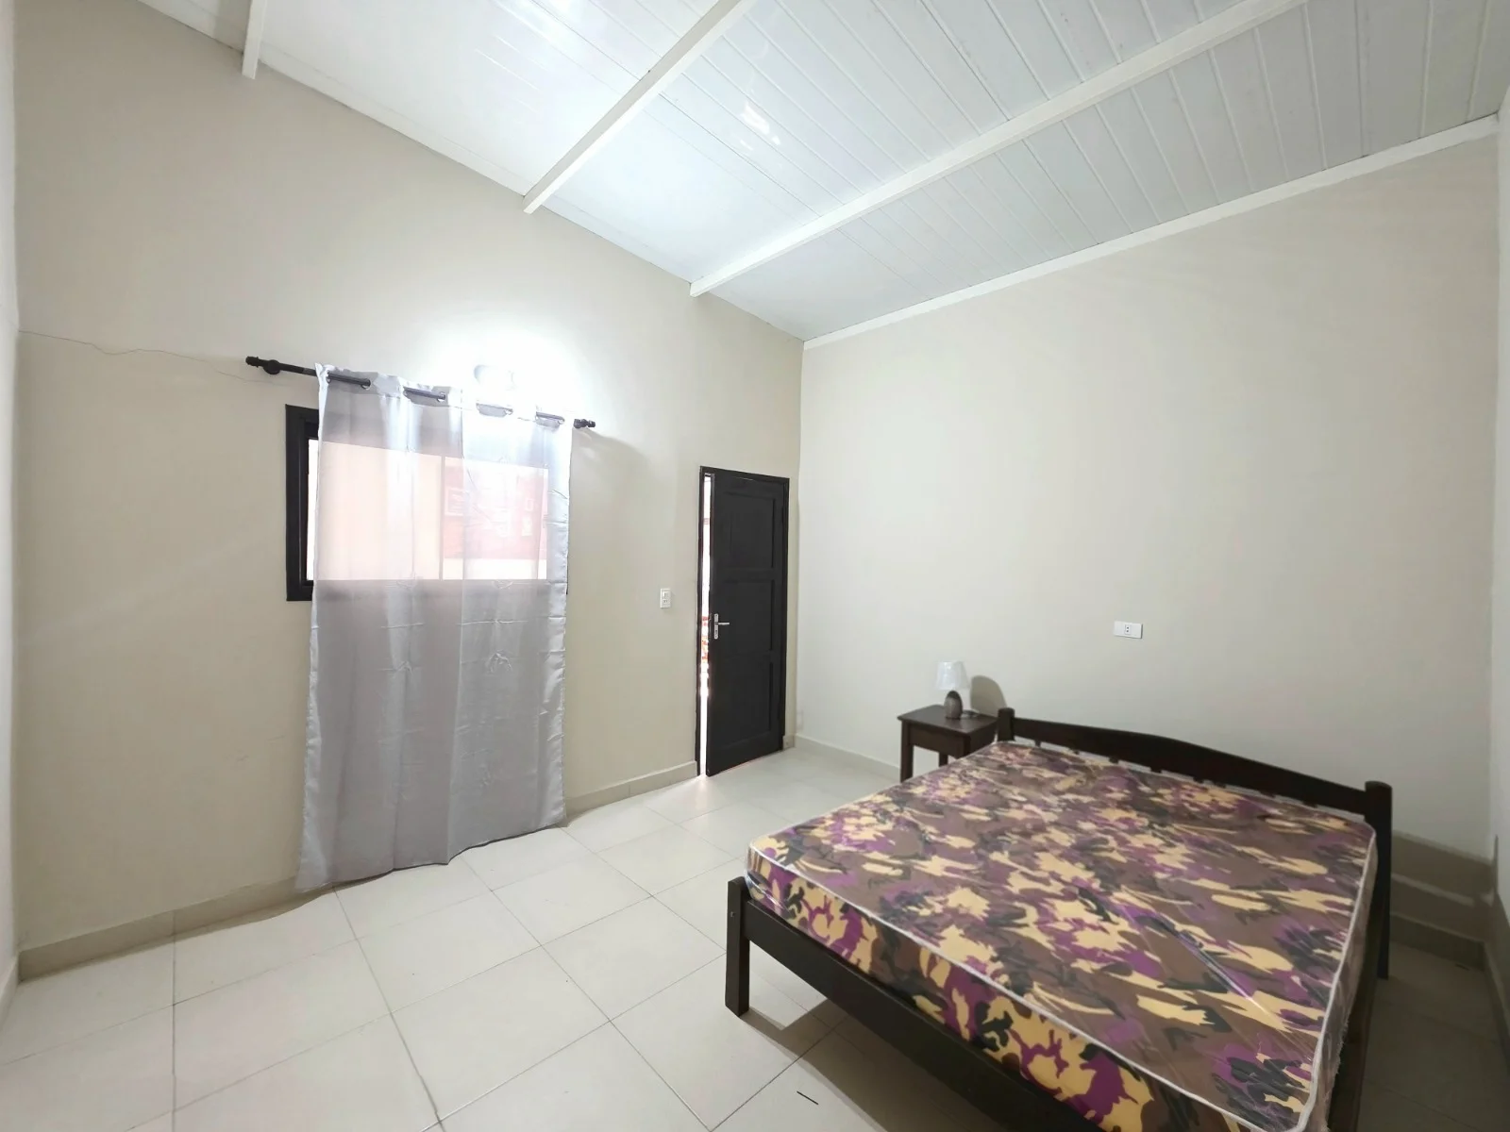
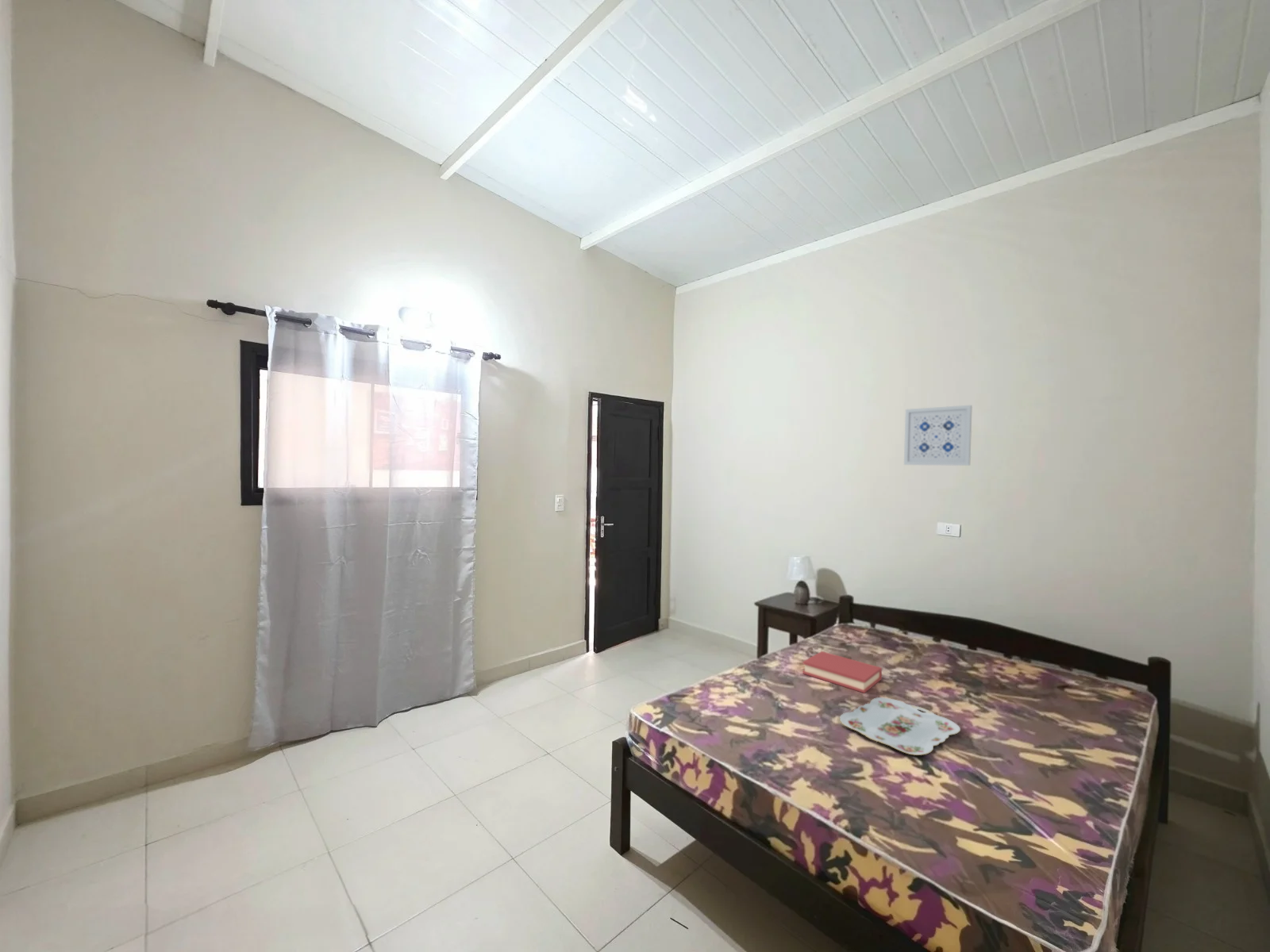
+ wall art (937, 436)
+ serving tray (899, 724)
+ hardback book (841, 670)
